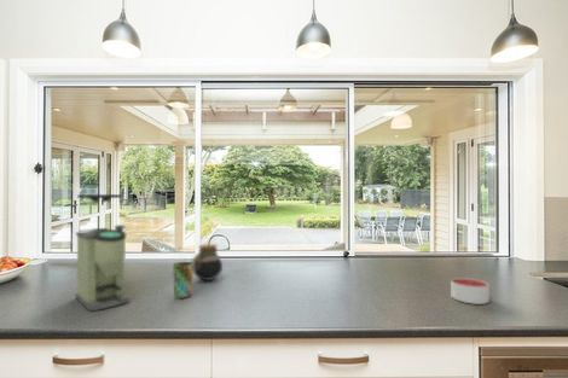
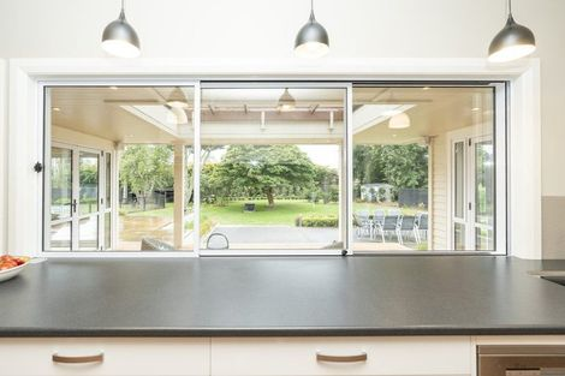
- jar (205, 262)
- cup (182, 279)
- coffee grinder (102, 246)
- candle (469, 289)
